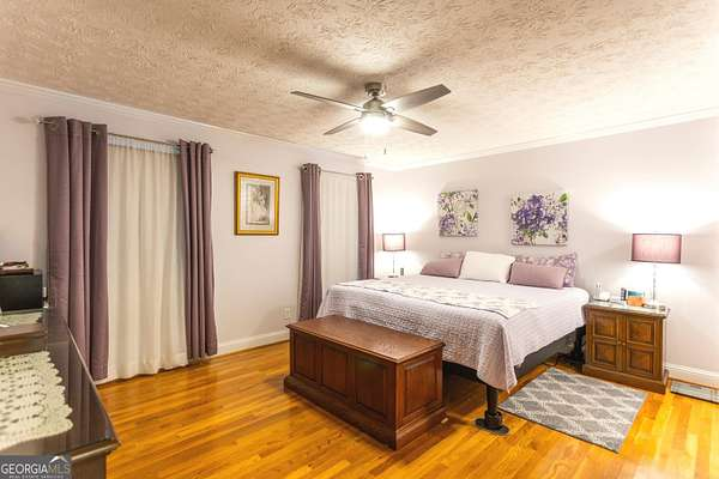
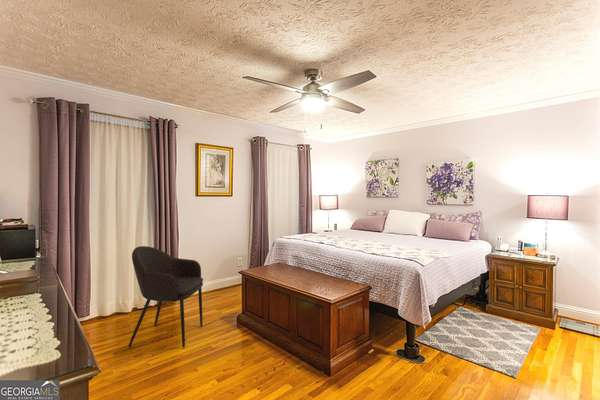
+ armchair (167, 291)
